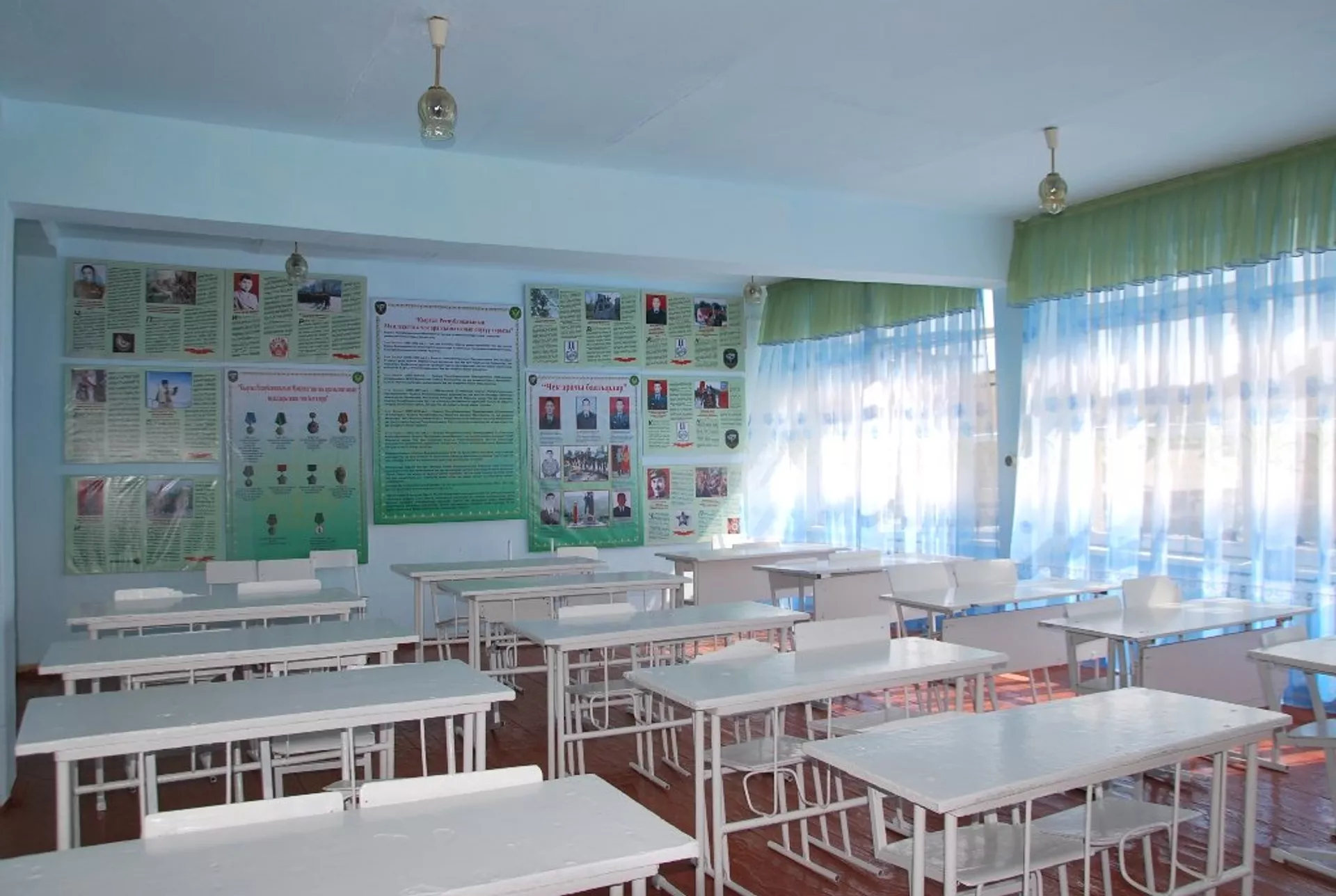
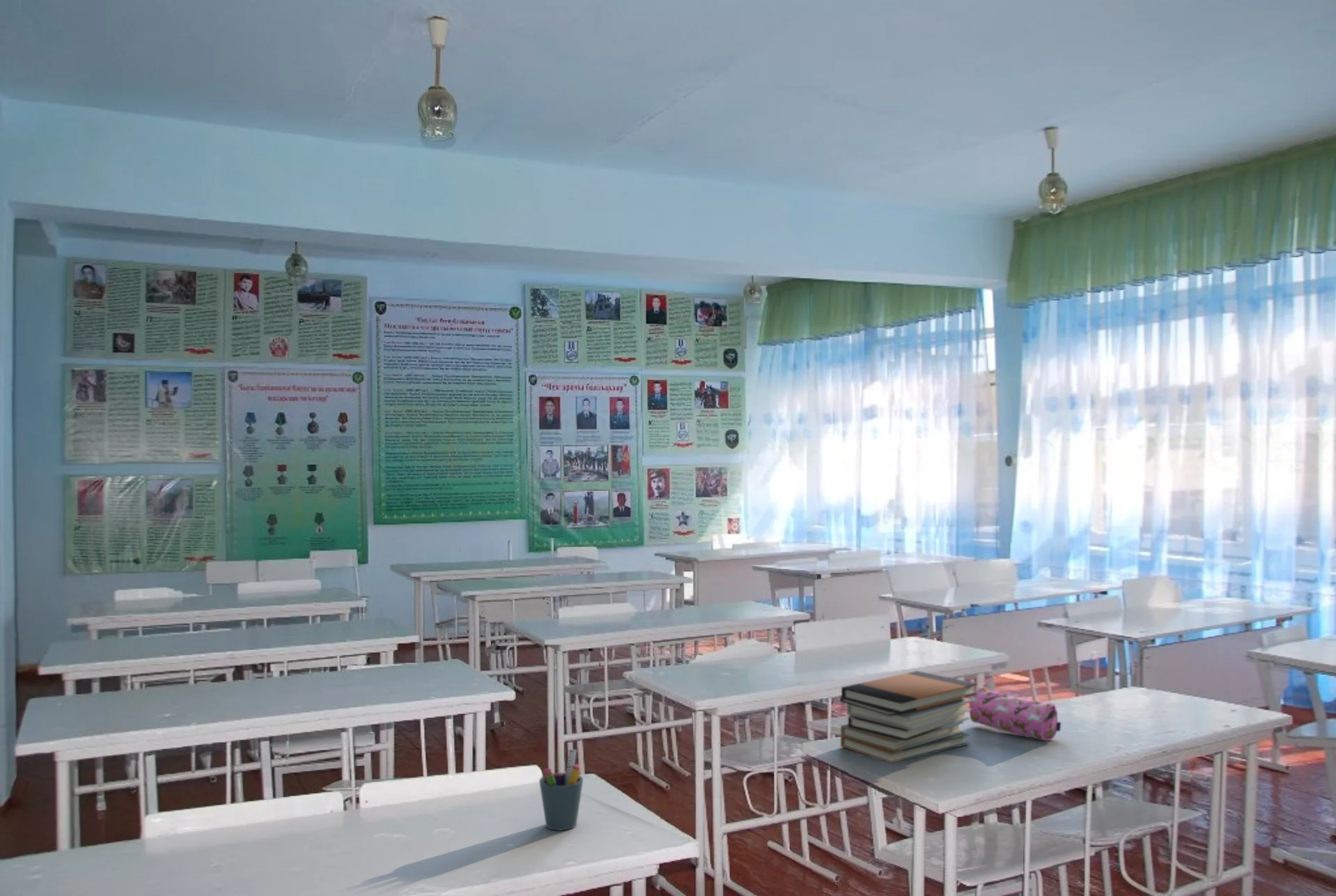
+ book stack (908, 715)
+ pencil case (1012, 713)
+ pen holder (562, 790)
